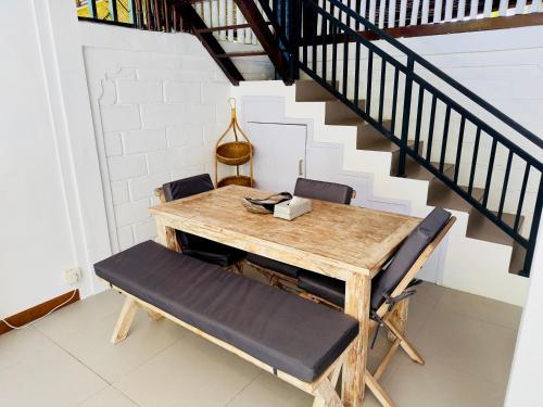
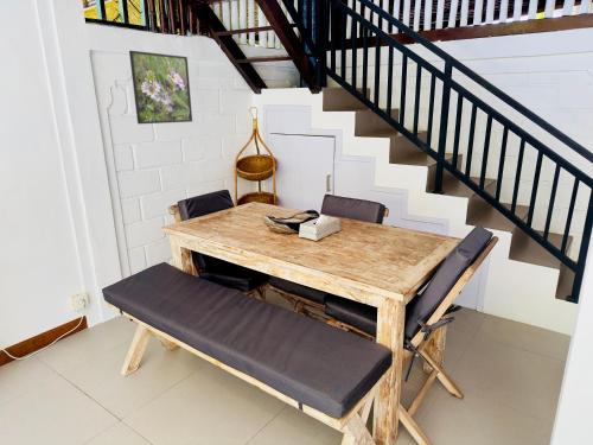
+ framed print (162, 89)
